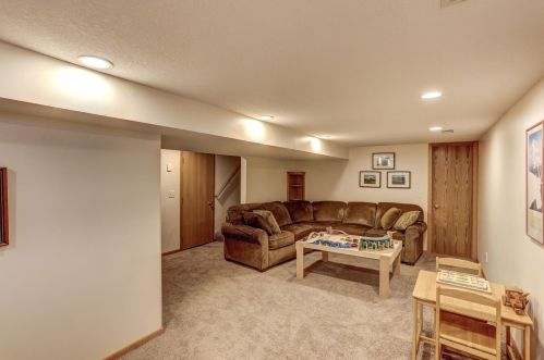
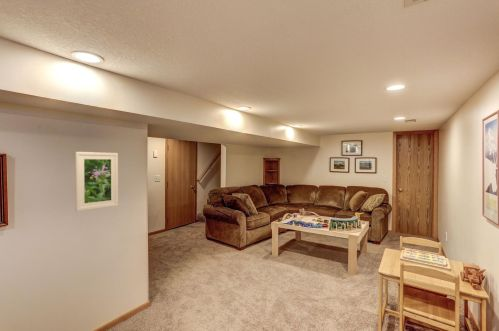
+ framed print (97, 180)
